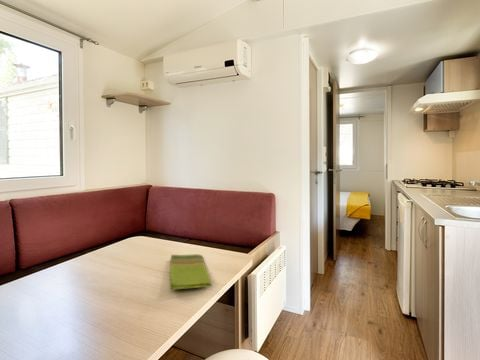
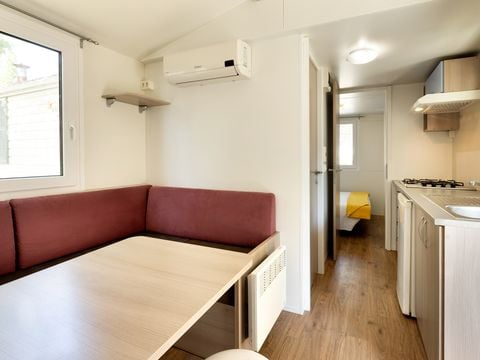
- dish towel (188, 268)
